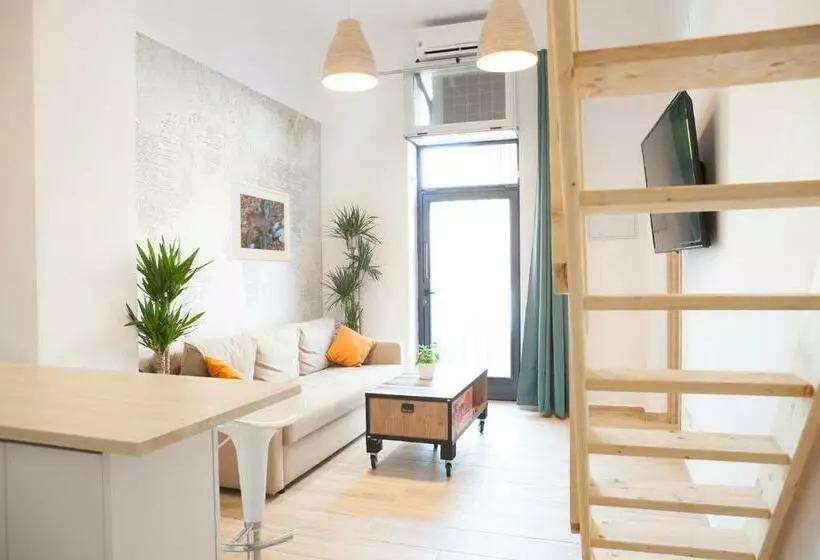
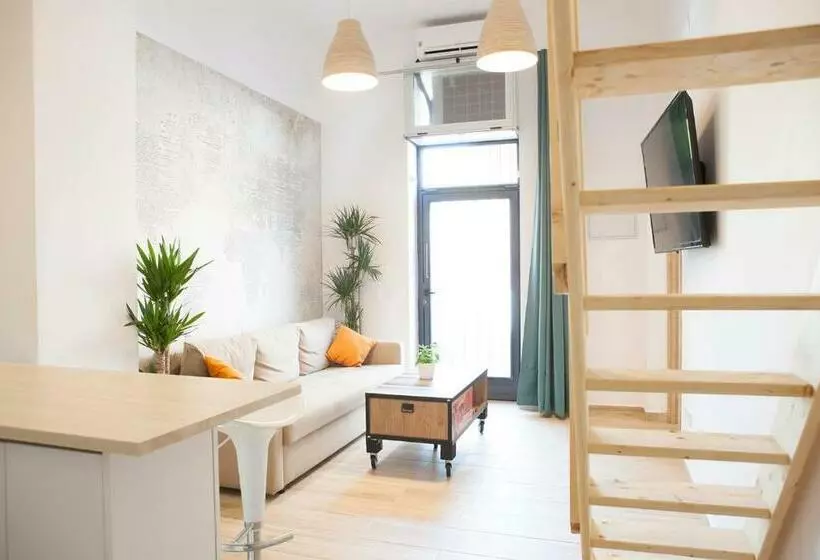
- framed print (263, 224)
